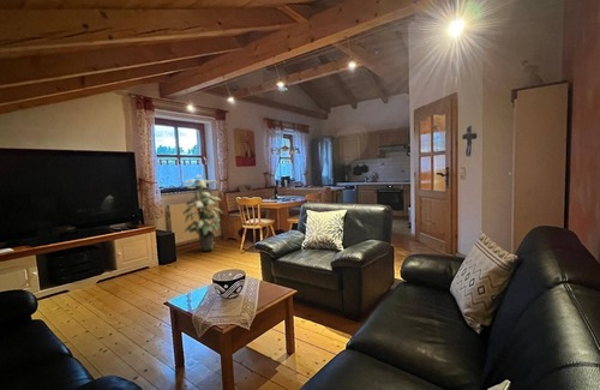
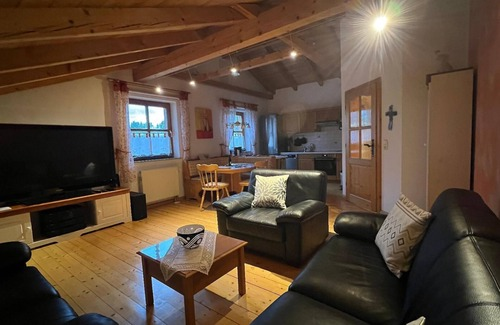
- indoor plant (202, 212)
